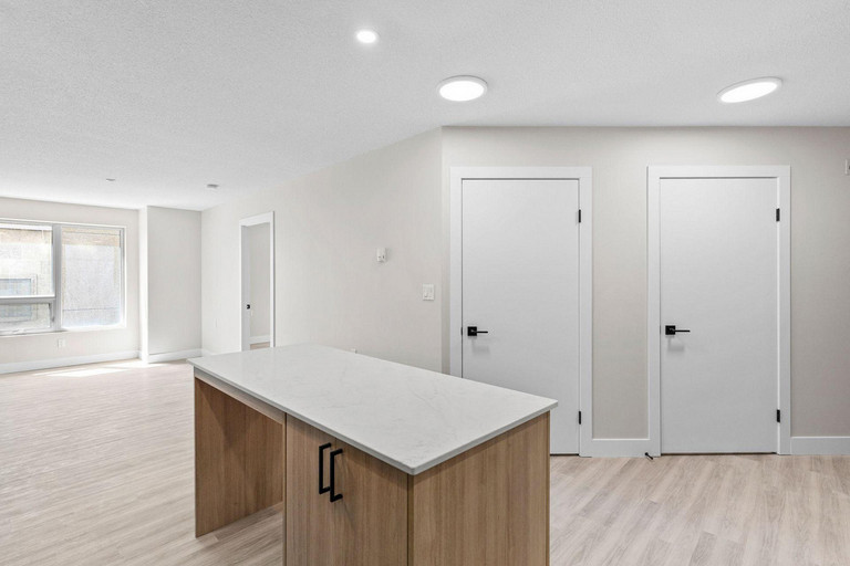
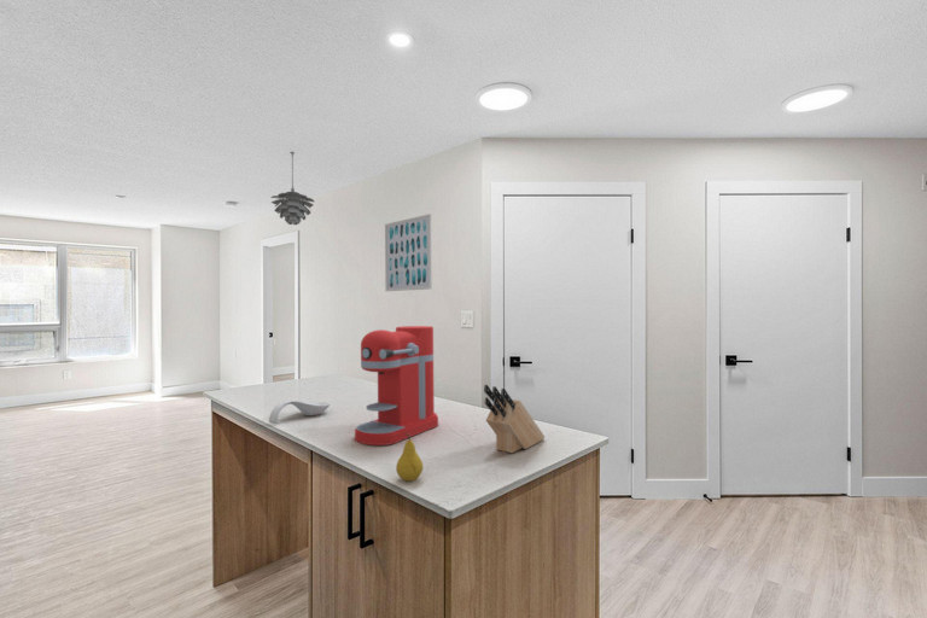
+ wall art (407, 255)
+ knife block (513, 413)
+ pendant light (292, 187)
+ fruit (409, 455)
+ coffee maker (398, 379)
+ spoon rest (301, 407)
